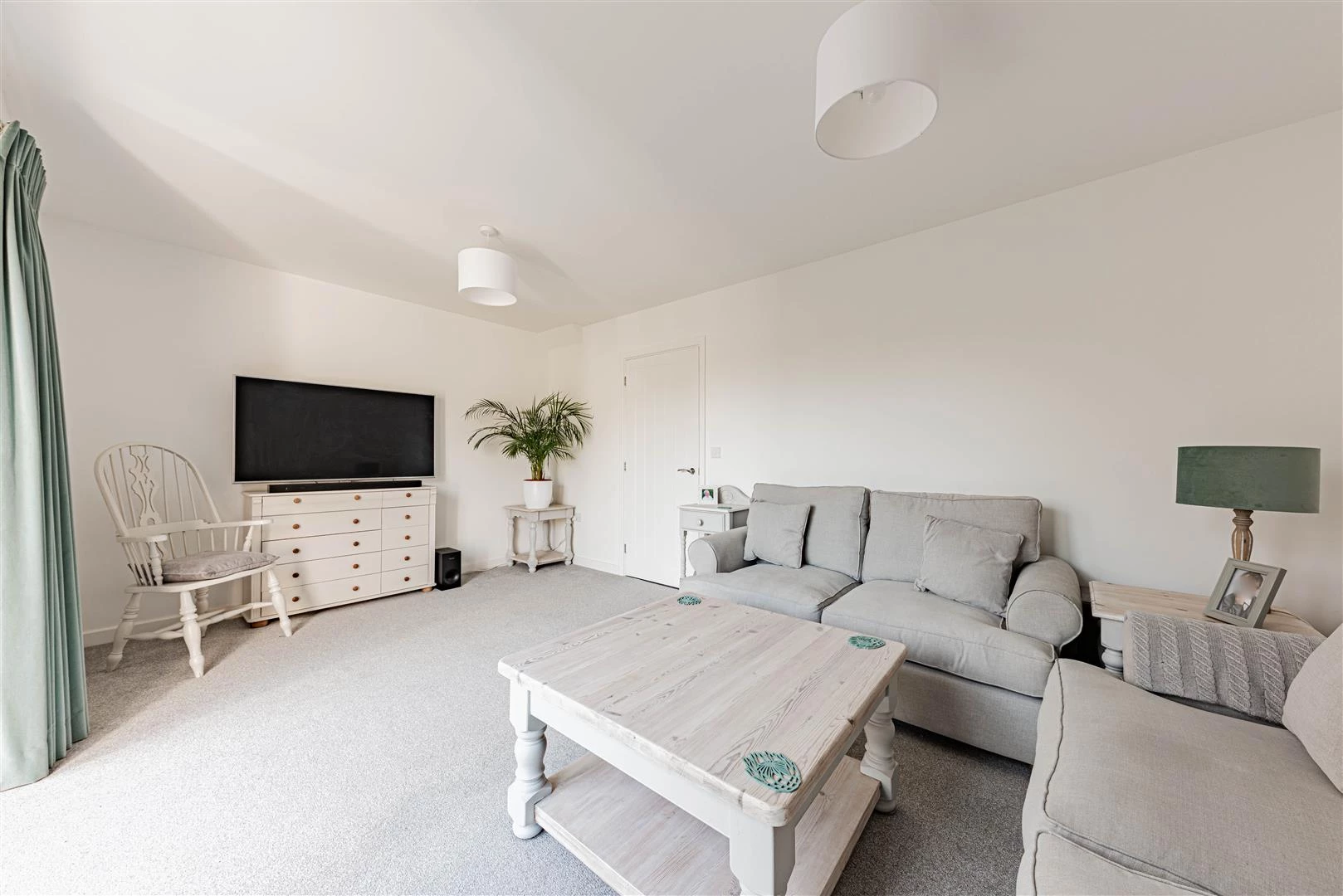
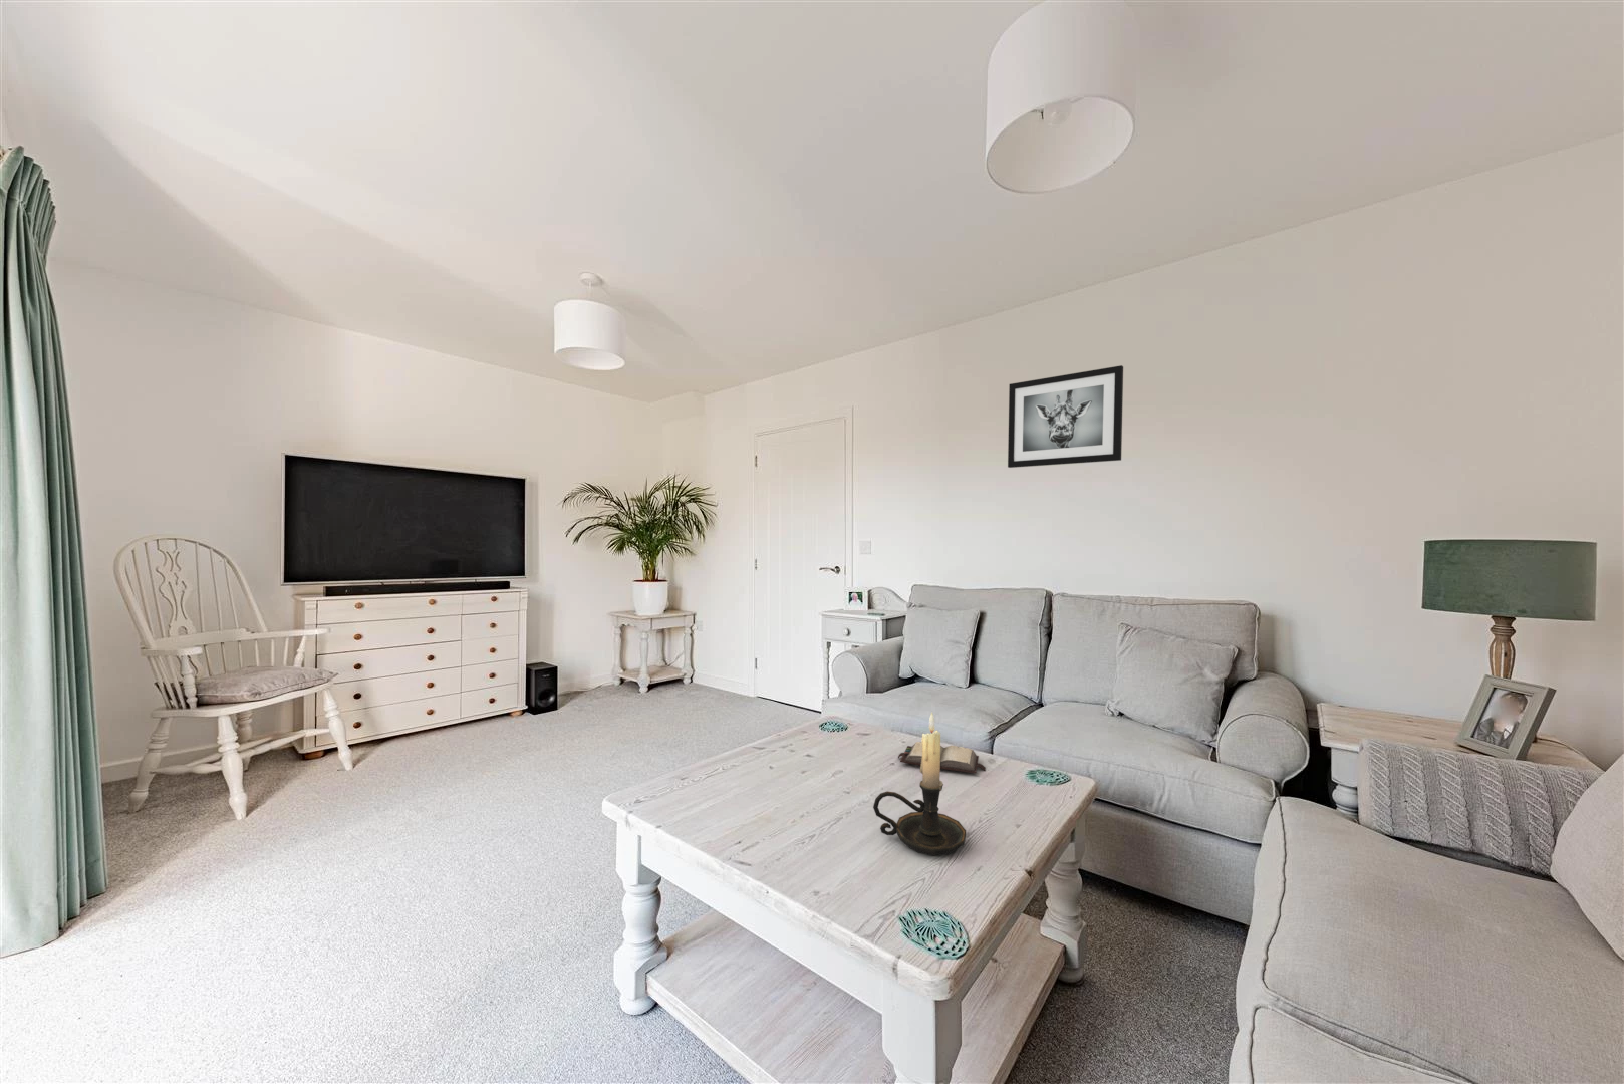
+ candle holder (923, 774)
+ hardback book (941, 756)
+ wall art (1062, 420)
